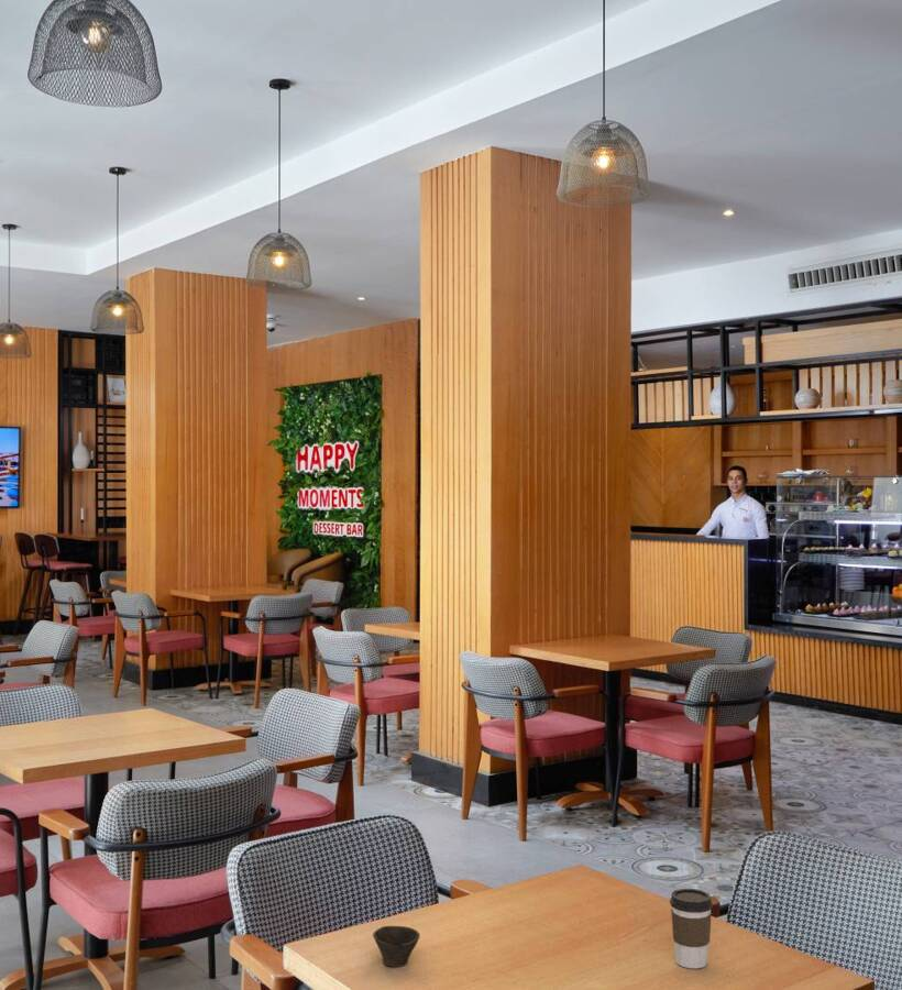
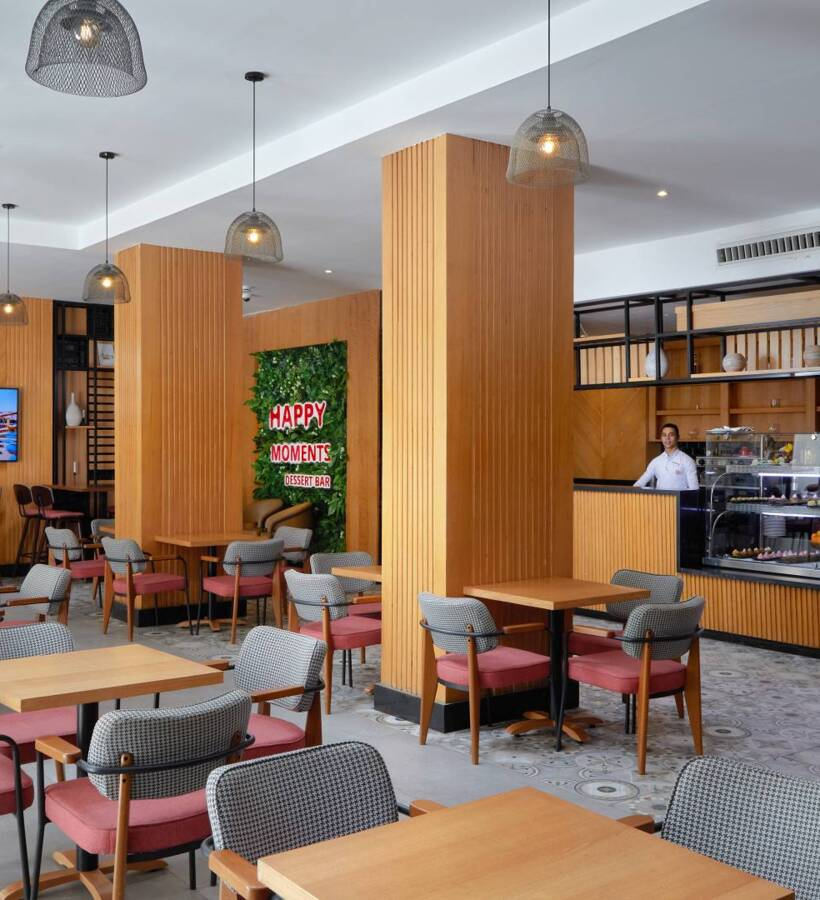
- cup (395, 946)
- coffee cup (691, 928)
